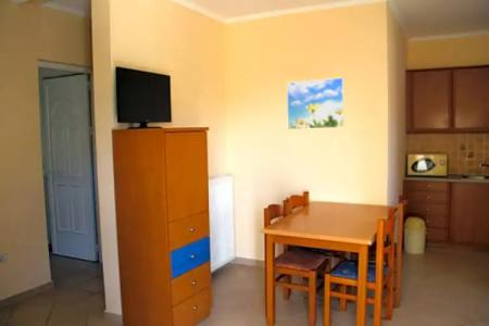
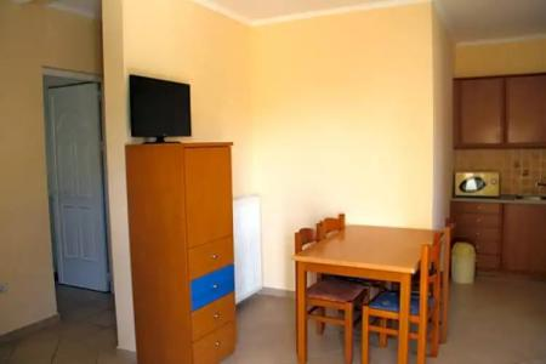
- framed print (314, 104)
